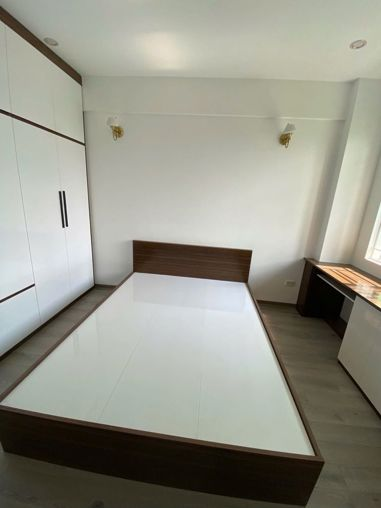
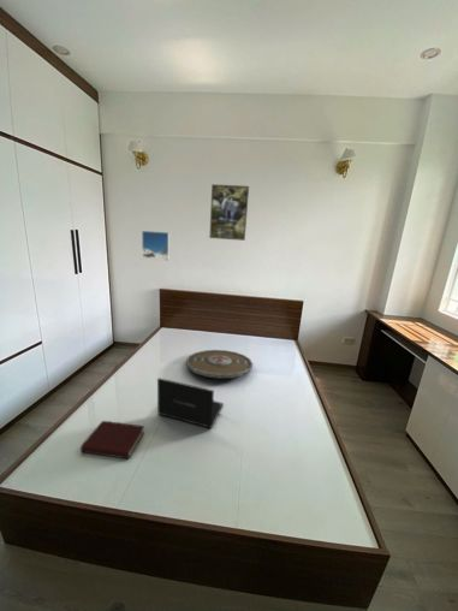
+ book (114, 438)
+ serving tray (219, 362)
+ laptop (191, 392)
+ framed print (155, 245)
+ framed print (228, 213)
